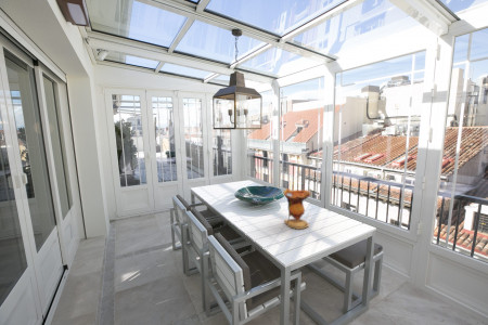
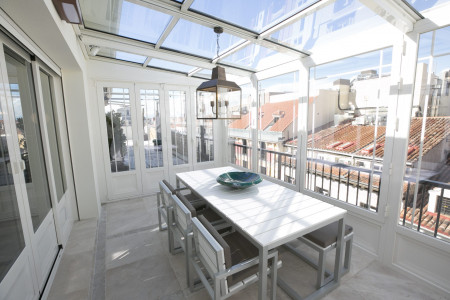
- vase (296, 207)
